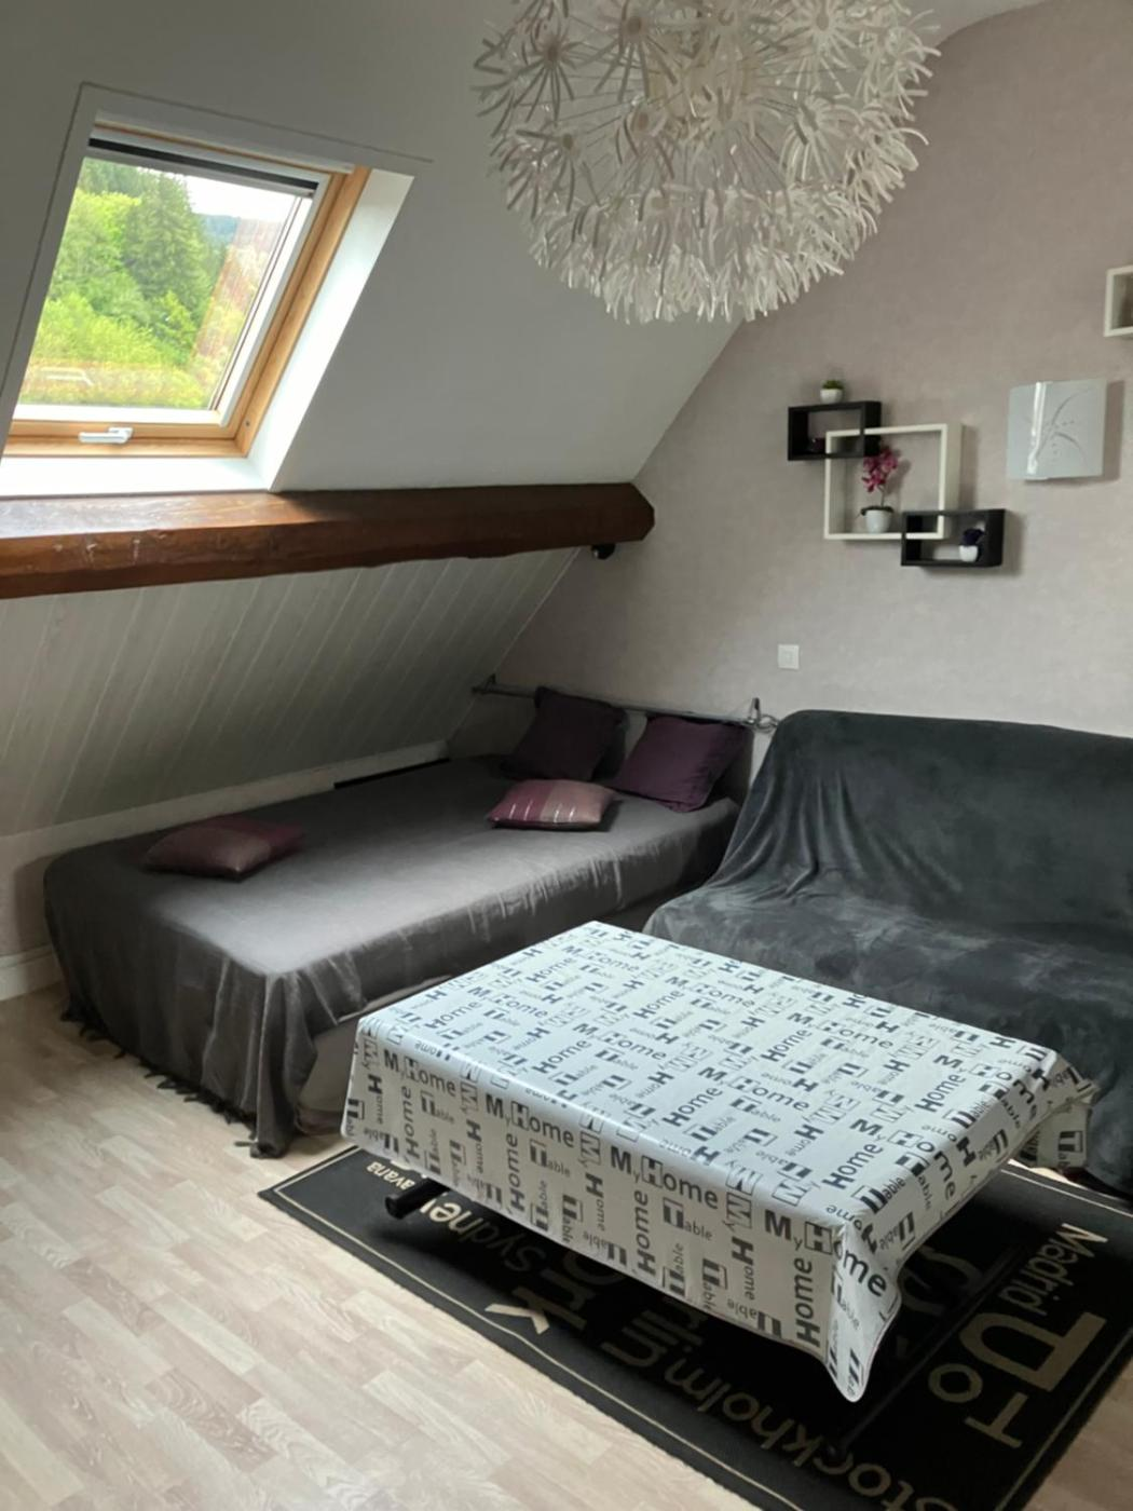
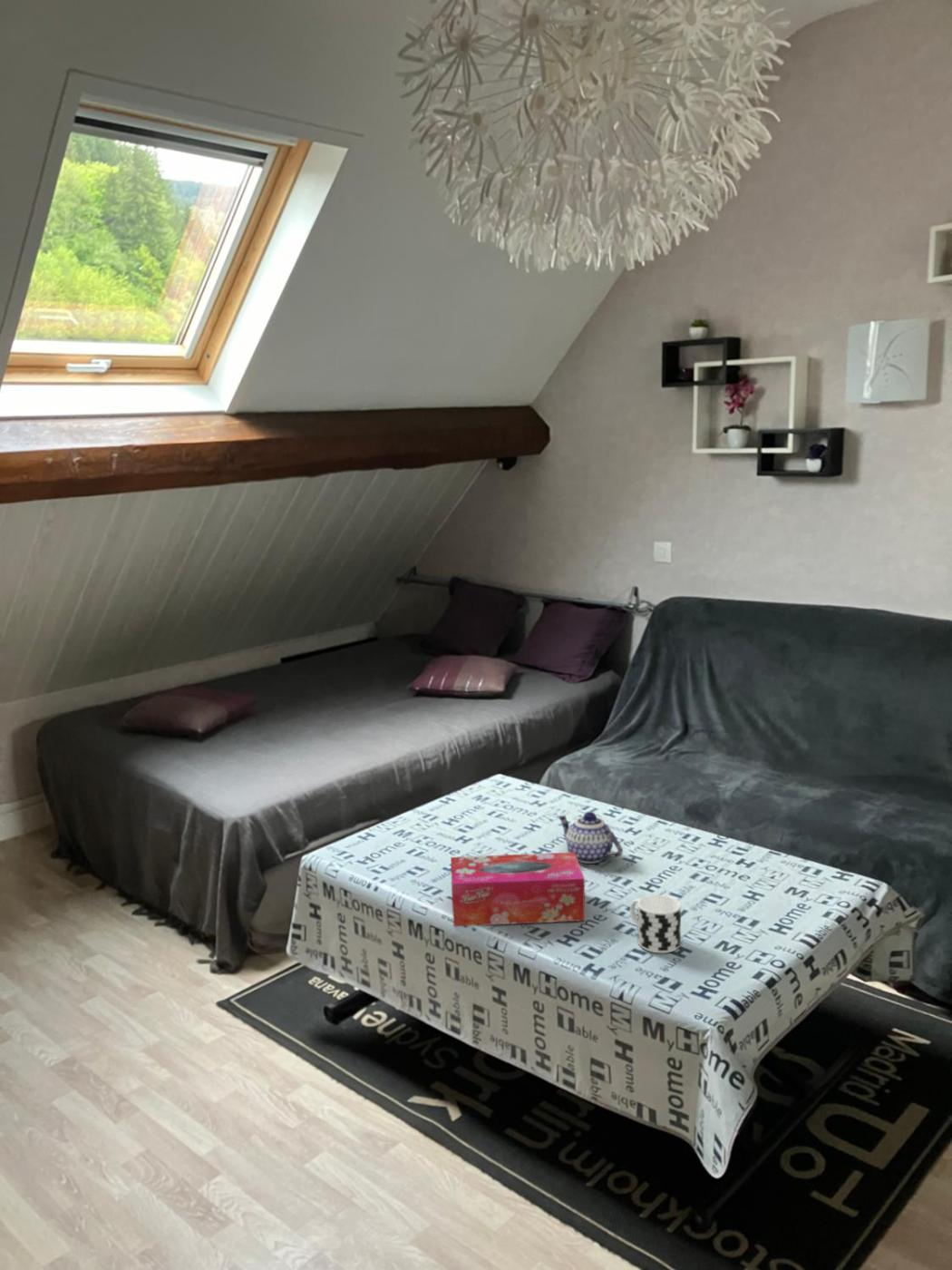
+ cup (653, 921)
+ teapot (588, 835)
+ tissue box (516, 888)
